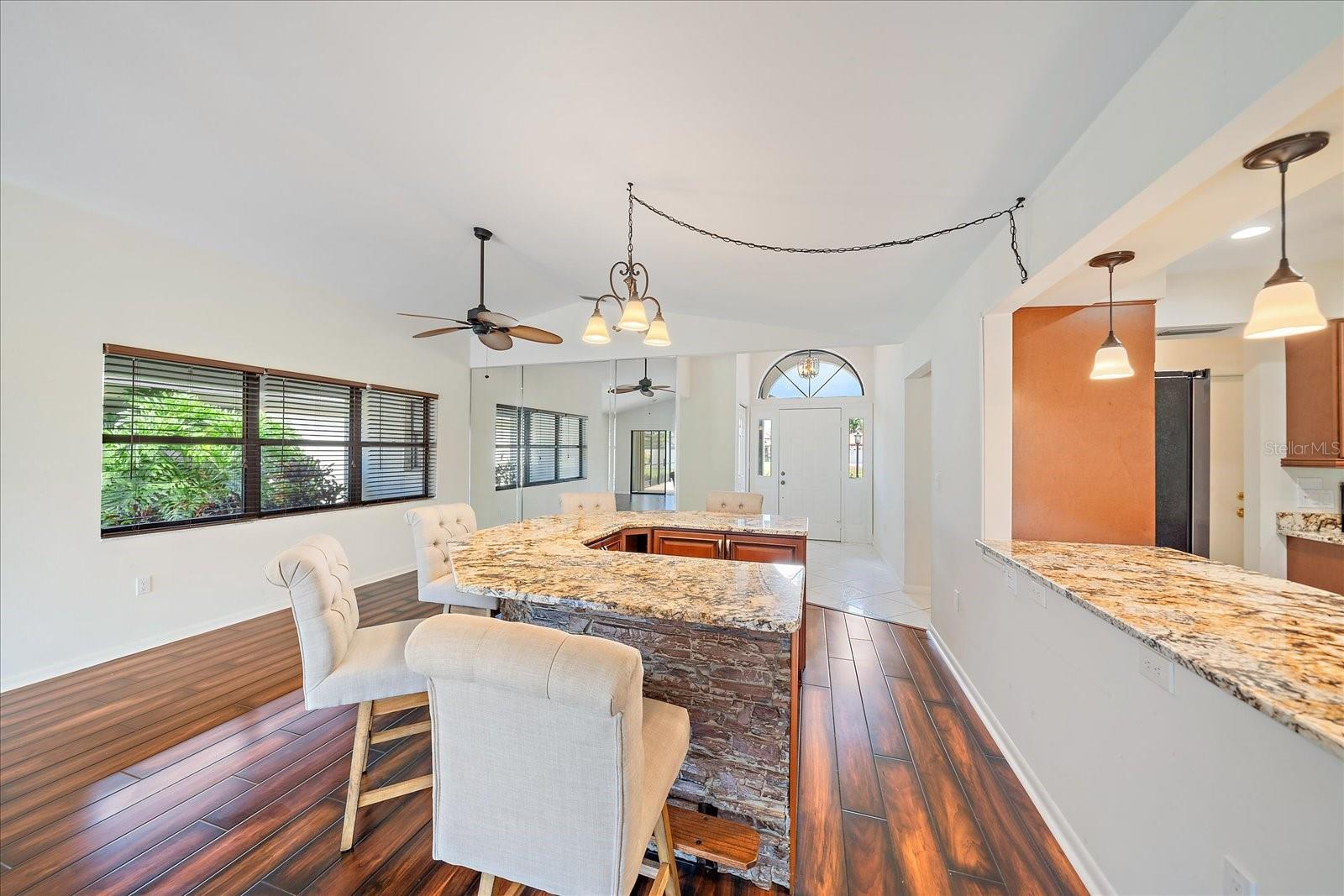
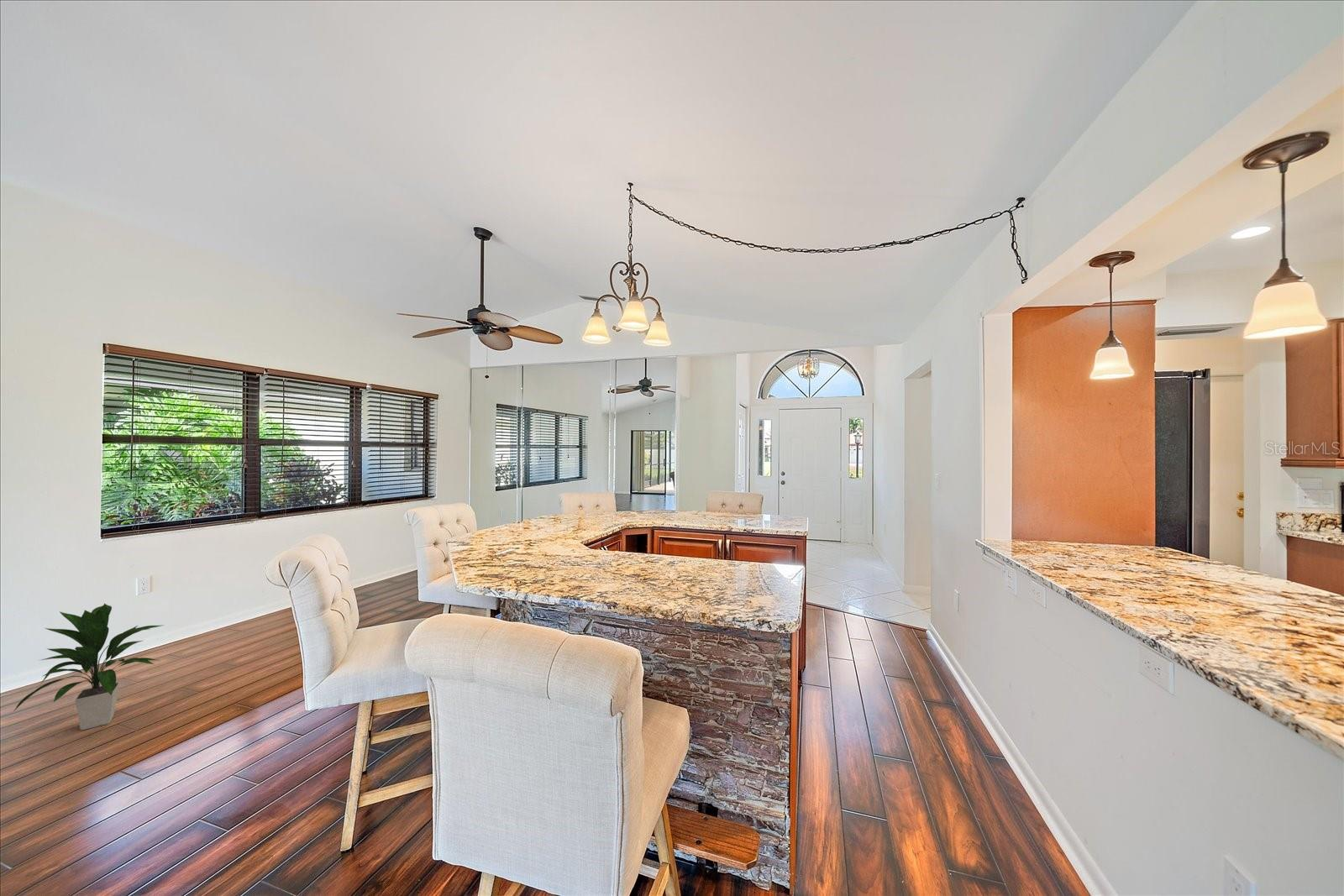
+ indoor plant (92, 662)
